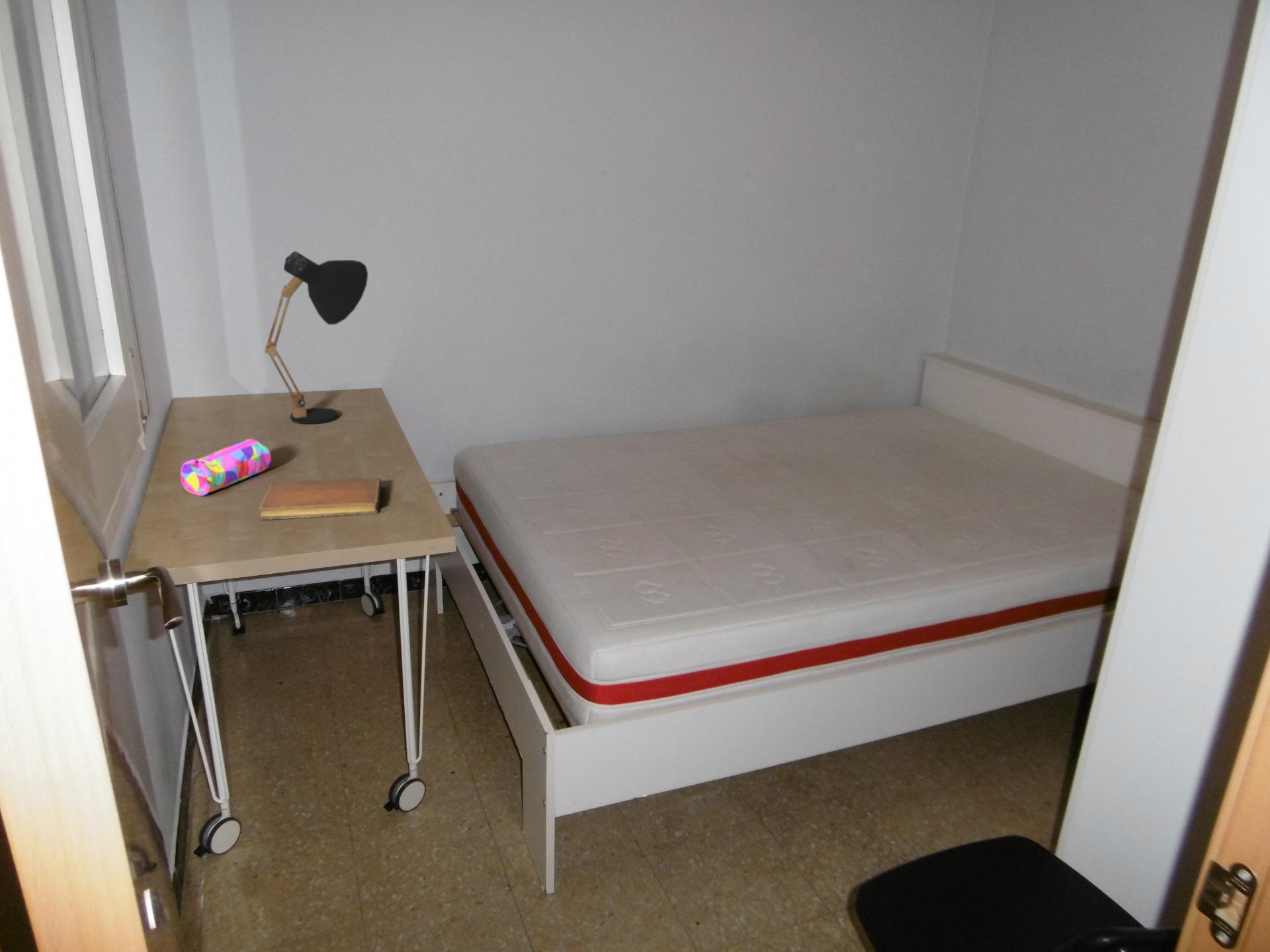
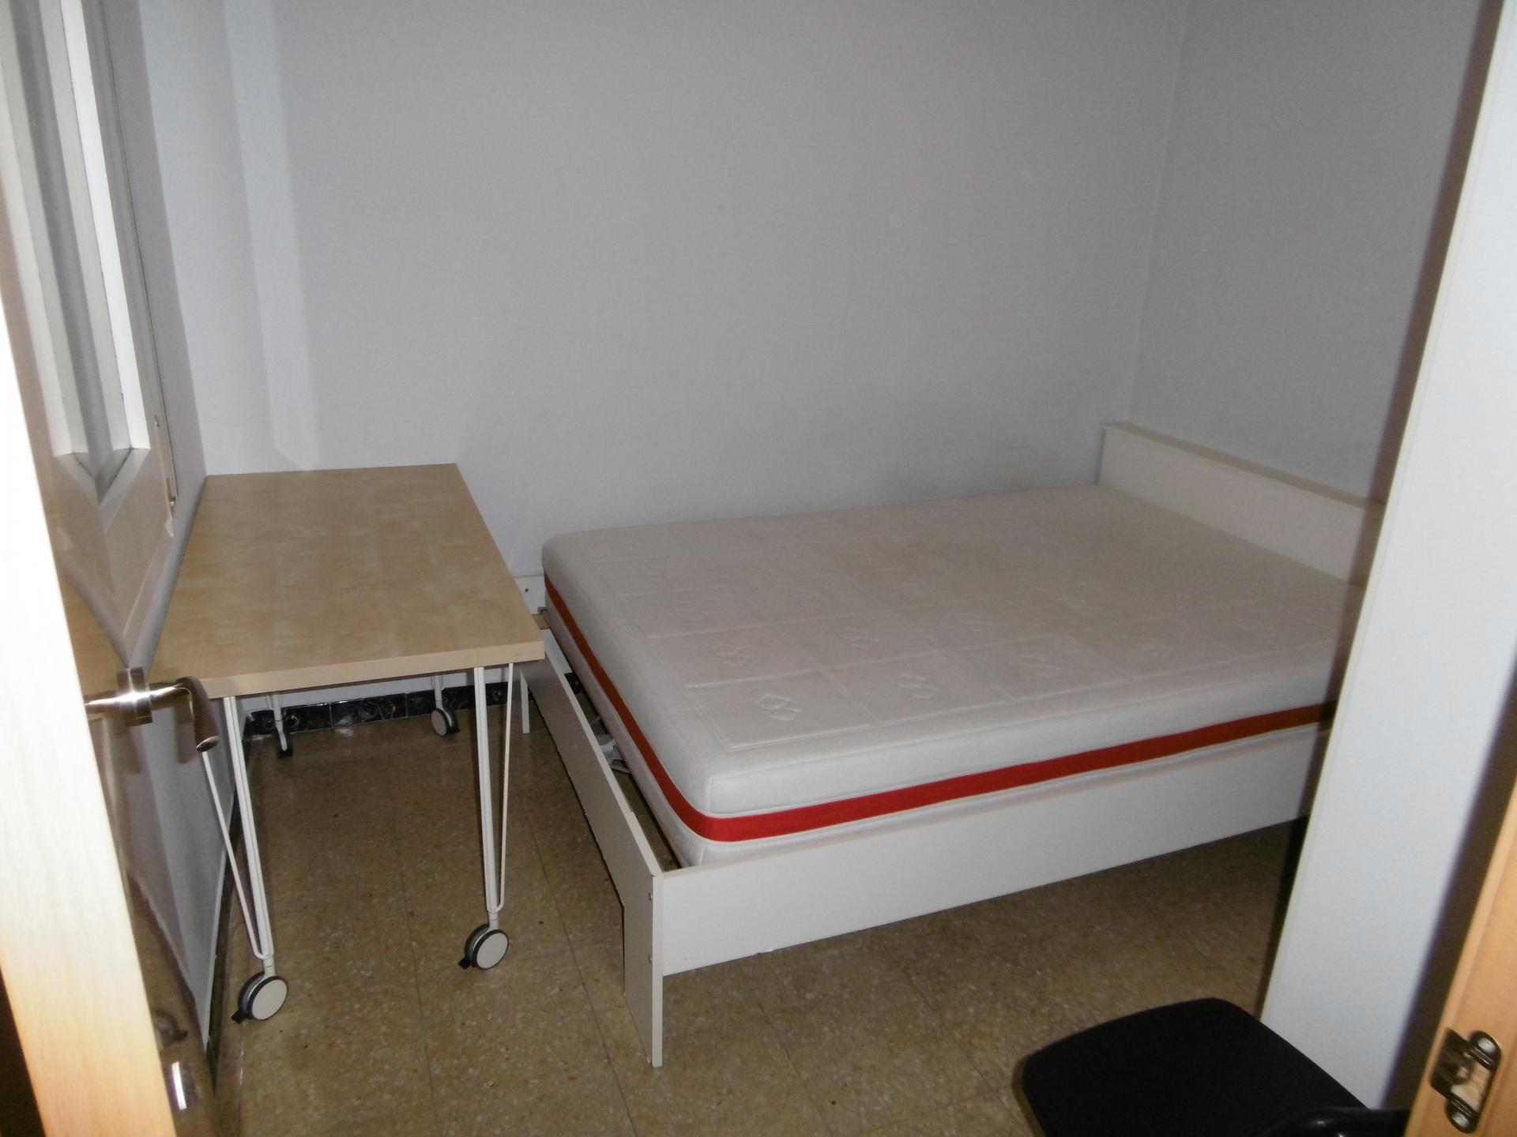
- notebook (323, 497)
- desk lamp (326, 323)
- pencil case (226, 465)
